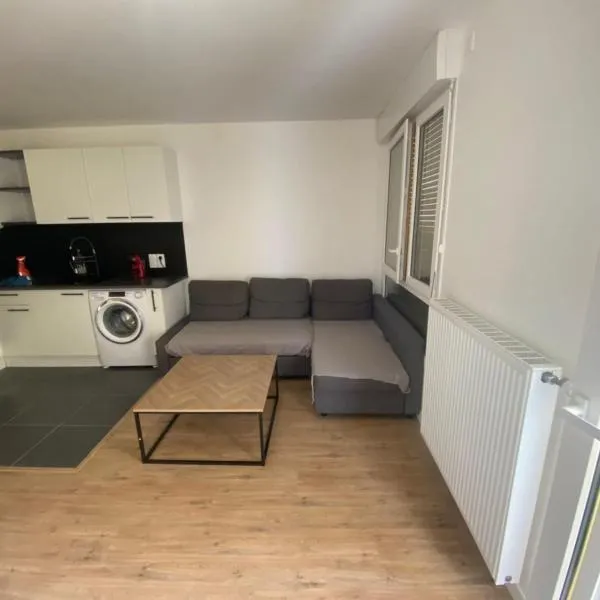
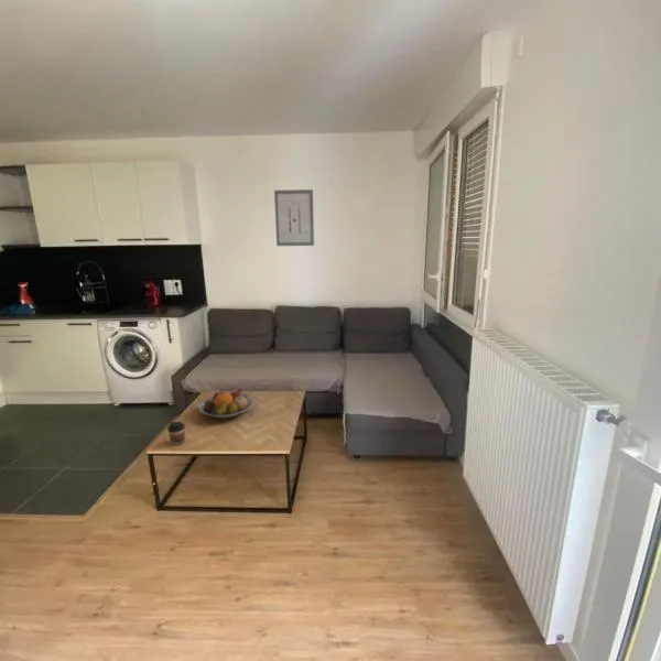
+ fruit bowl (226, 401)
+ coffee cup (176, 432)
+ wall art (294, 218)
